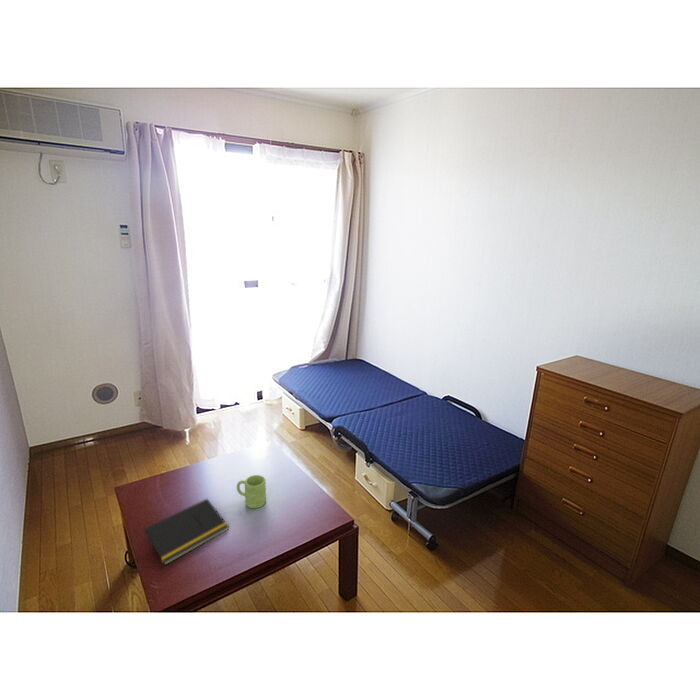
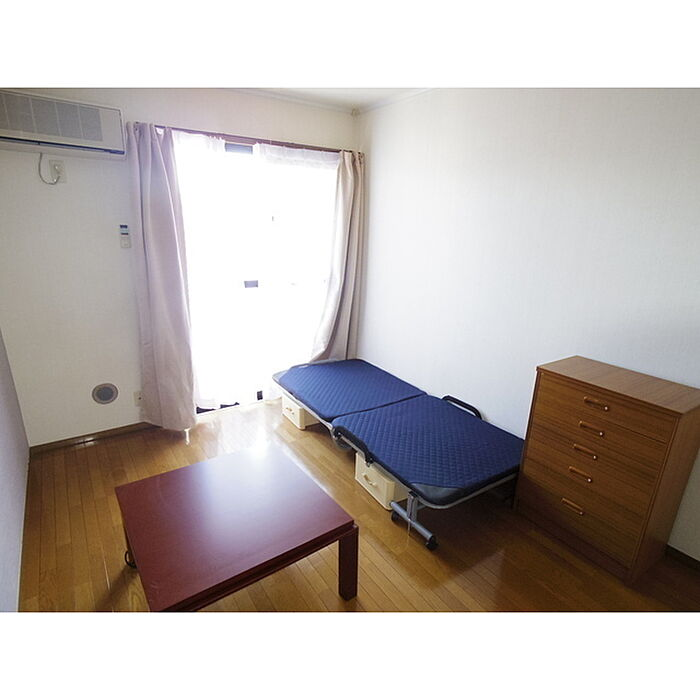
- notepad (187, 528)
- mug (251, 490)
